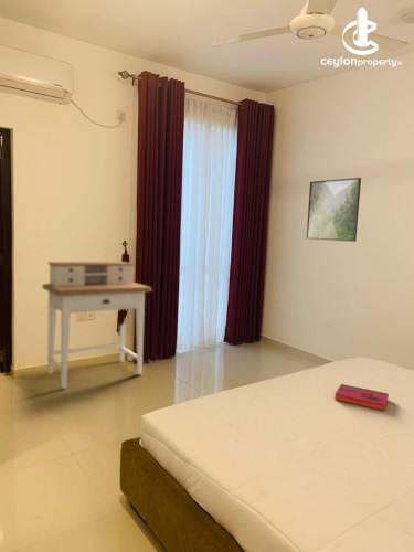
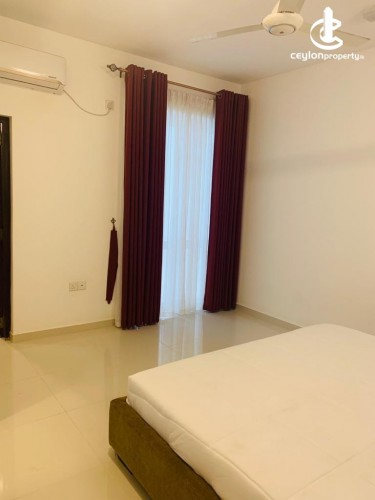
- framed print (331, 210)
- hardback book (361, 396)
- desk (97, 310)
